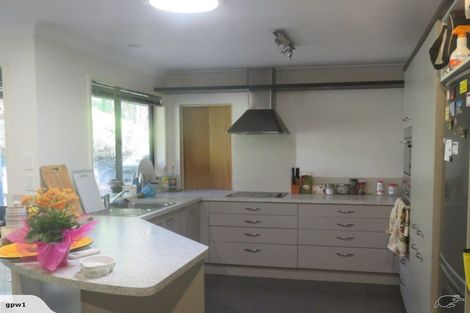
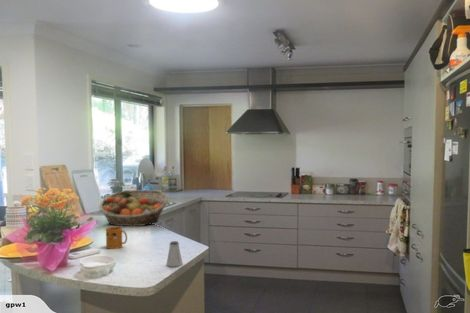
+ fruit basket (134, 207)
+ mug (117, 237)
+ saltshaker (174, 253)
